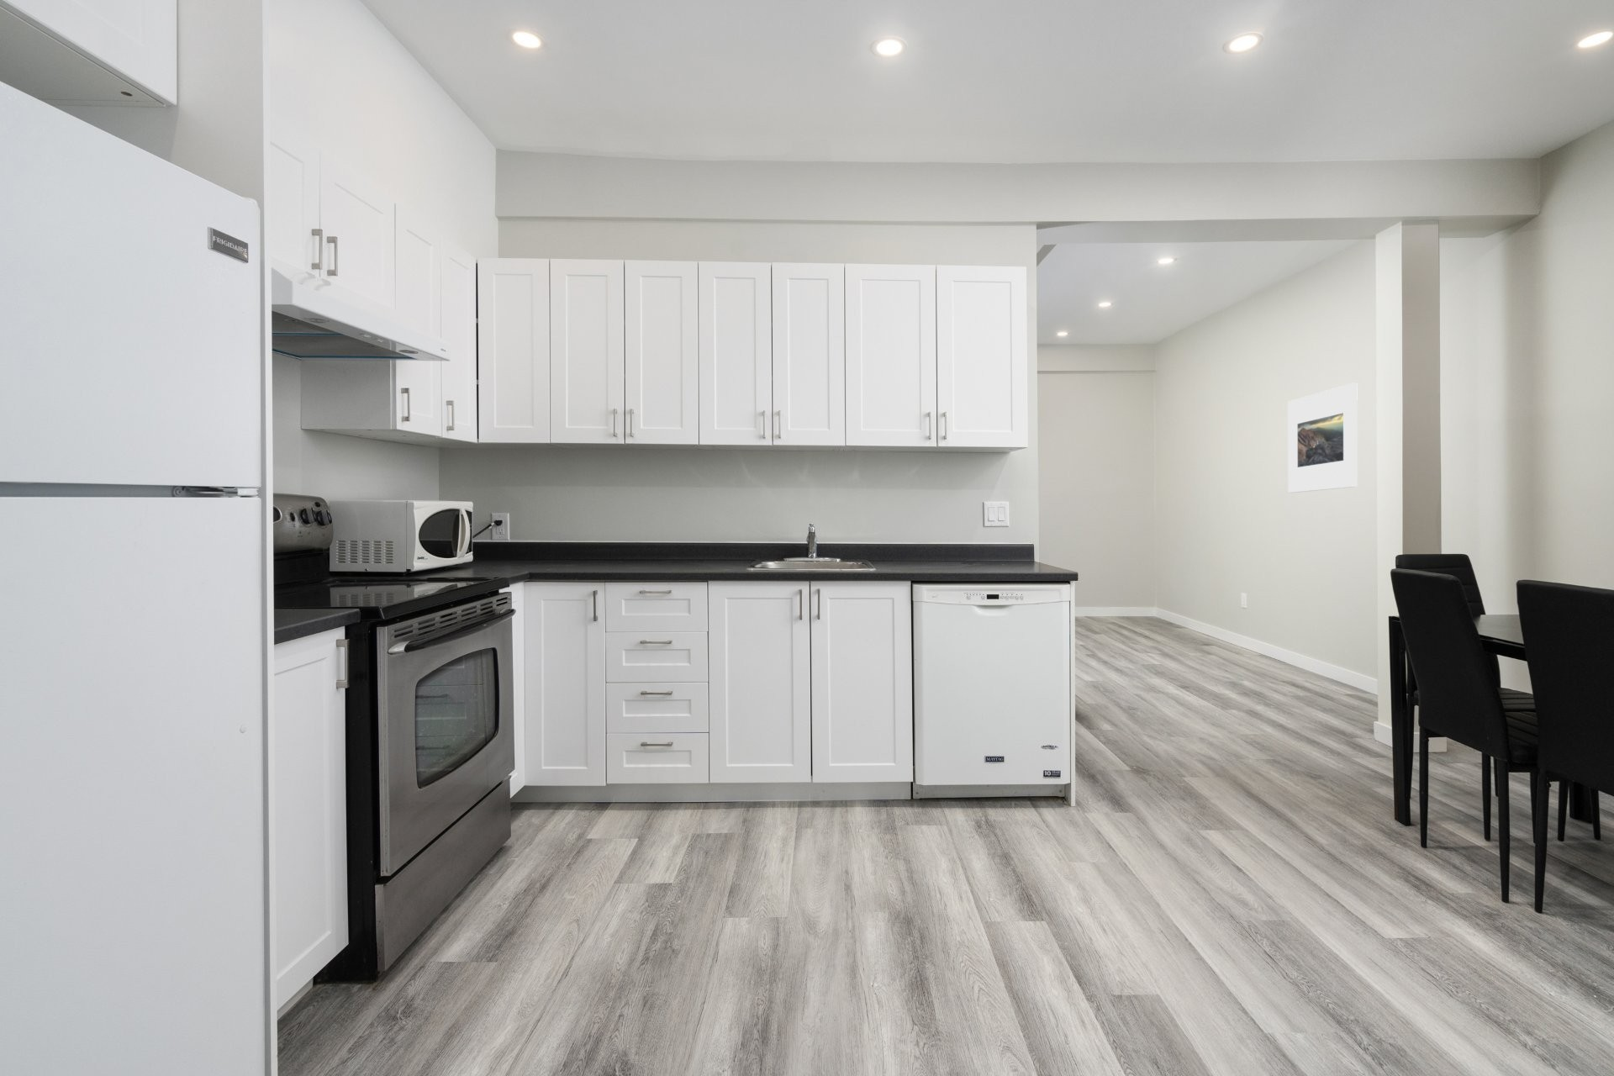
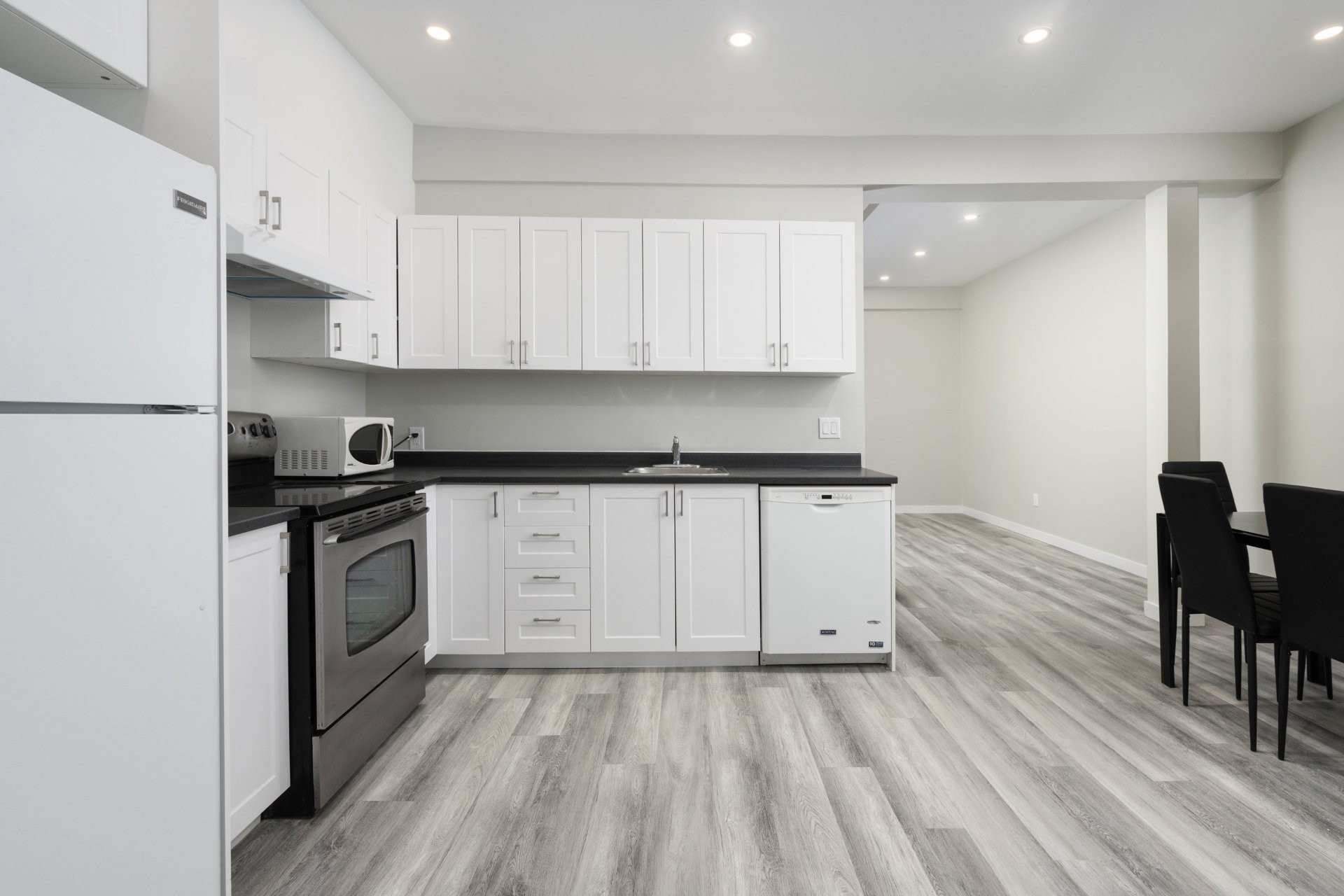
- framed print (1320, 442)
